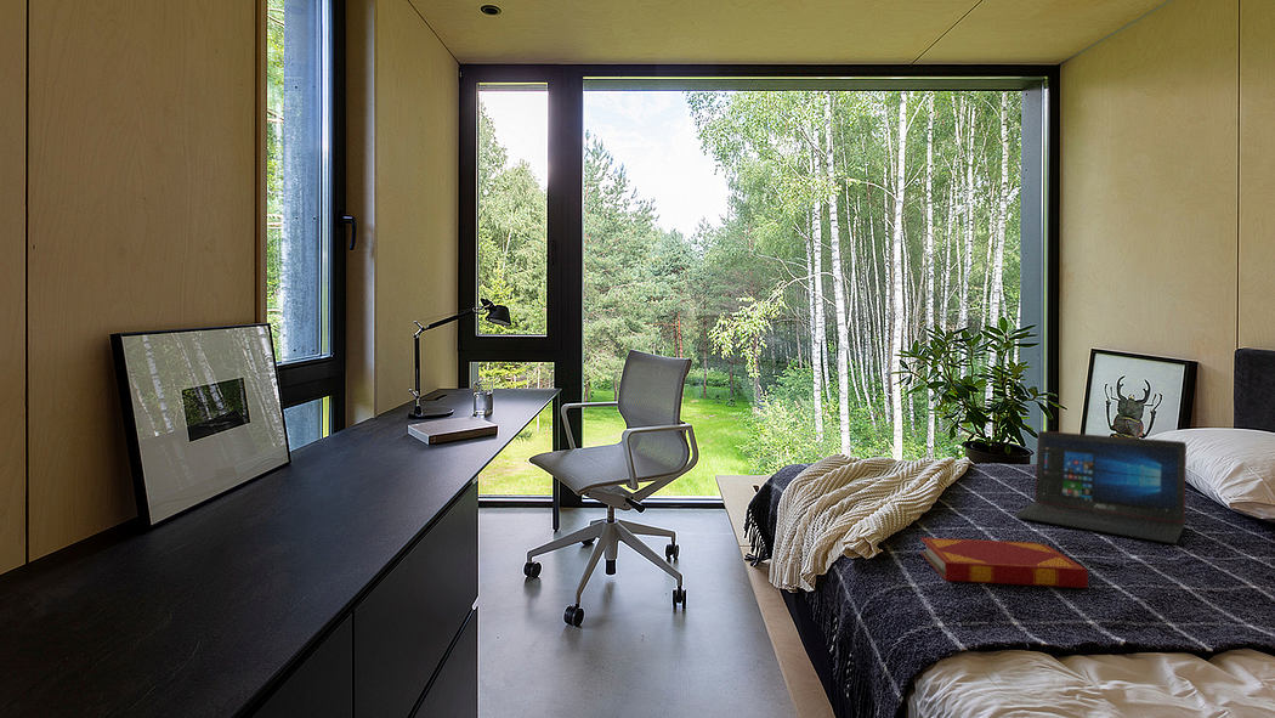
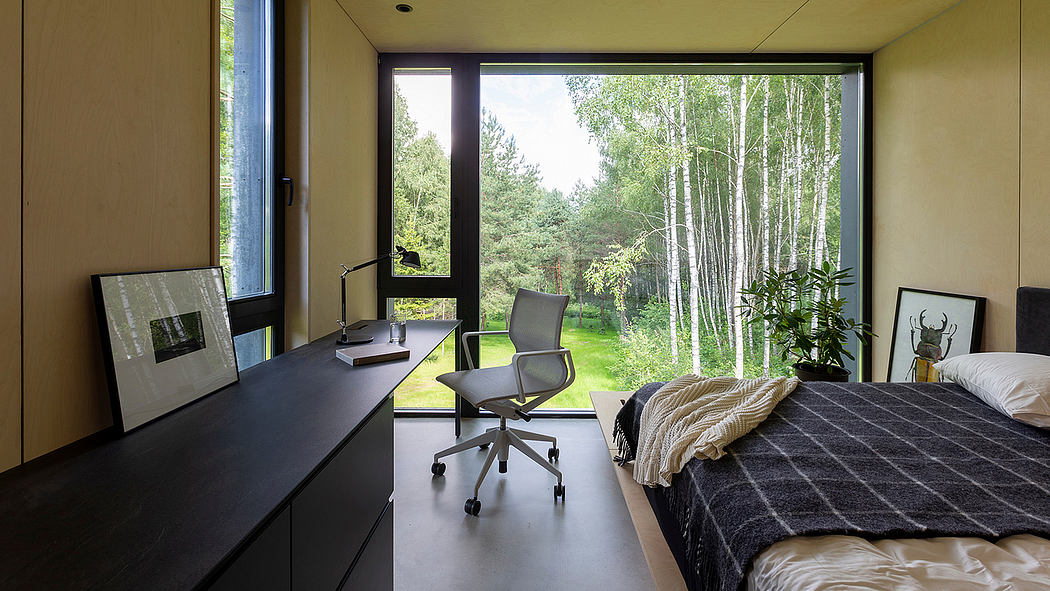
- laptop (1098, 481)
- hardback book (997, 560)
